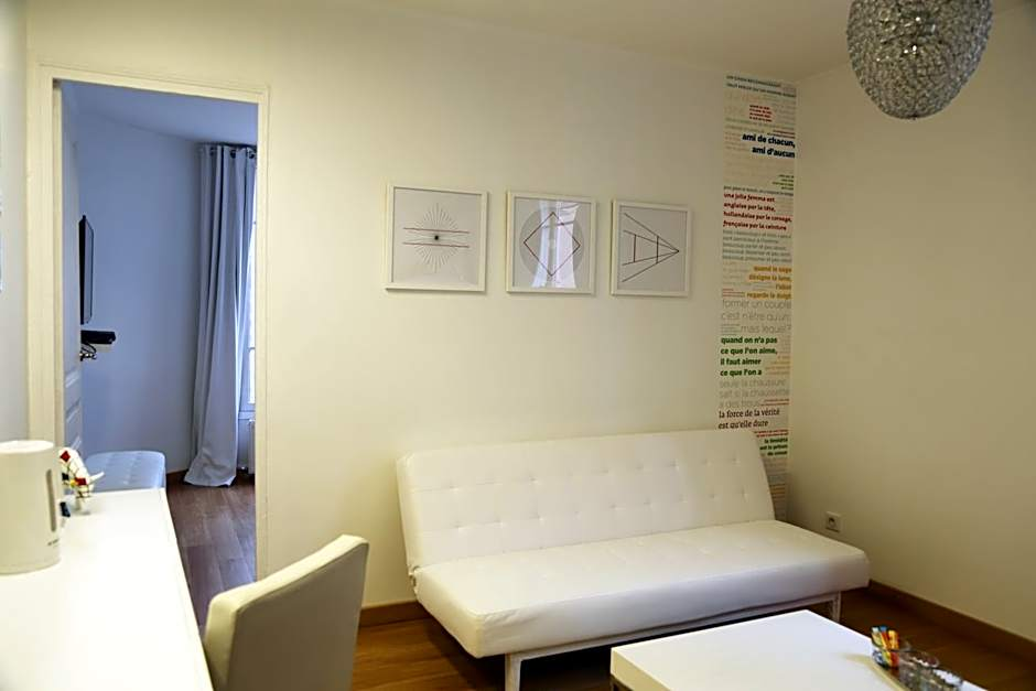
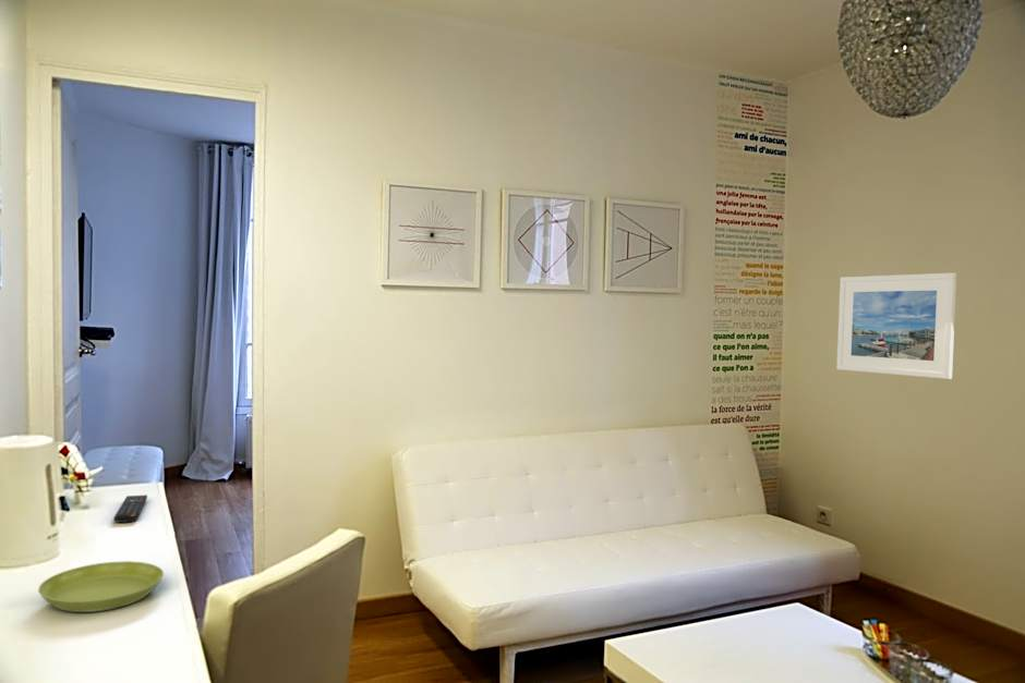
+ saucer (102, 587)
+ remote control (131, 508)
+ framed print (892, 325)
